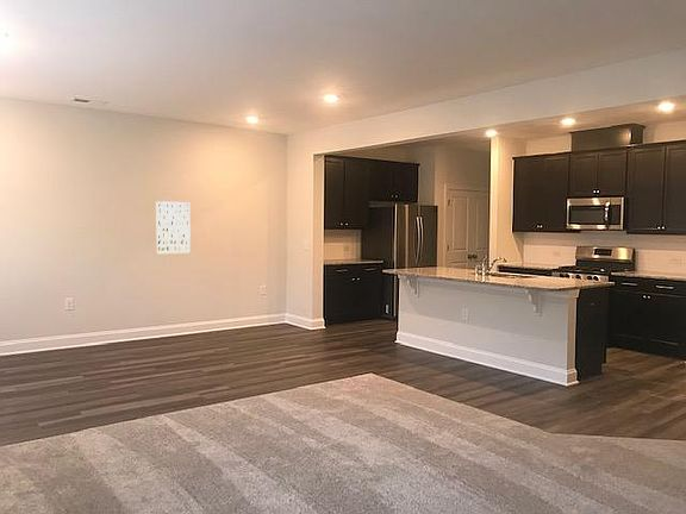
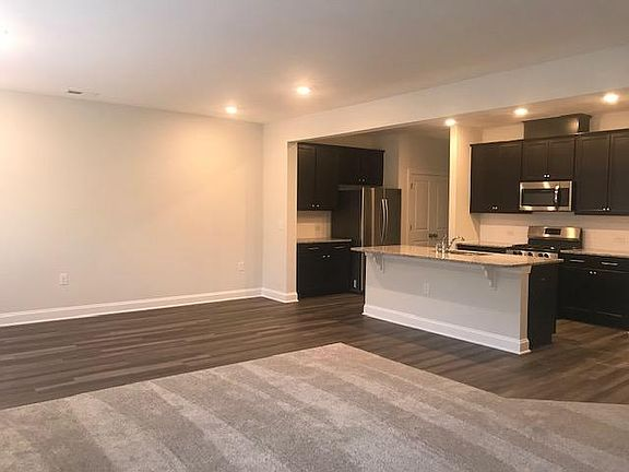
- wall art (173, 227)
